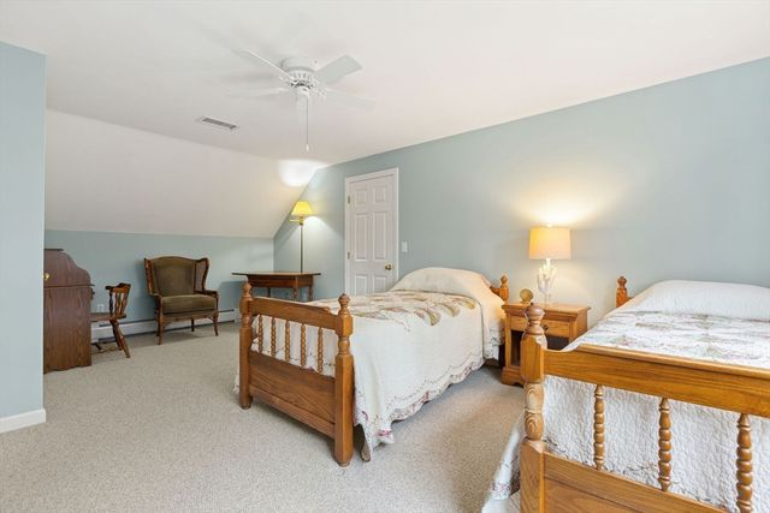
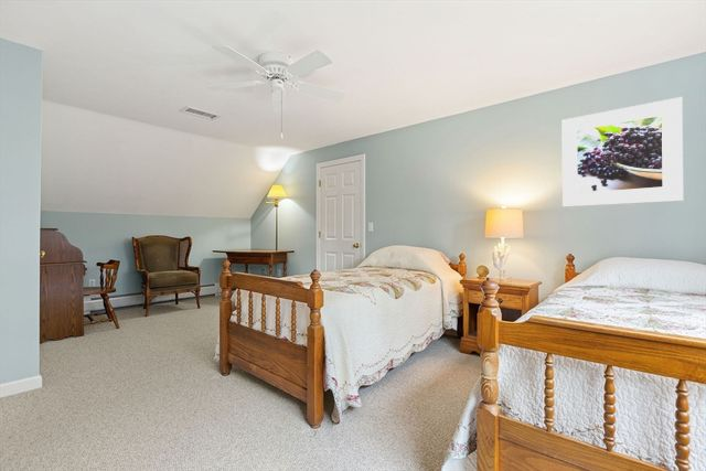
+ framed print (617, 157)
